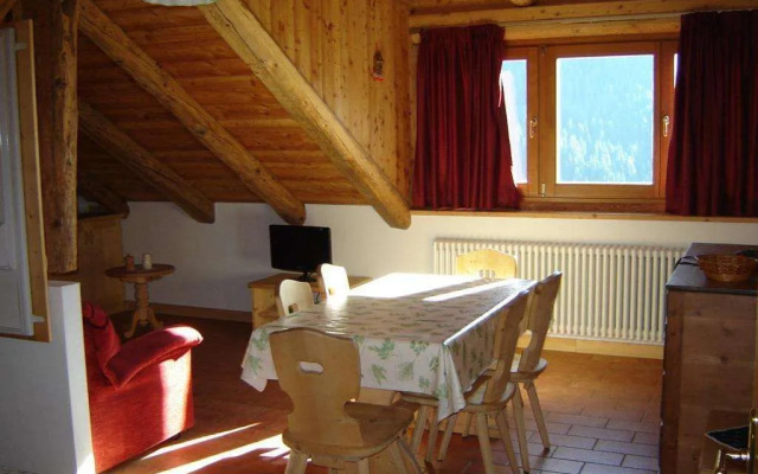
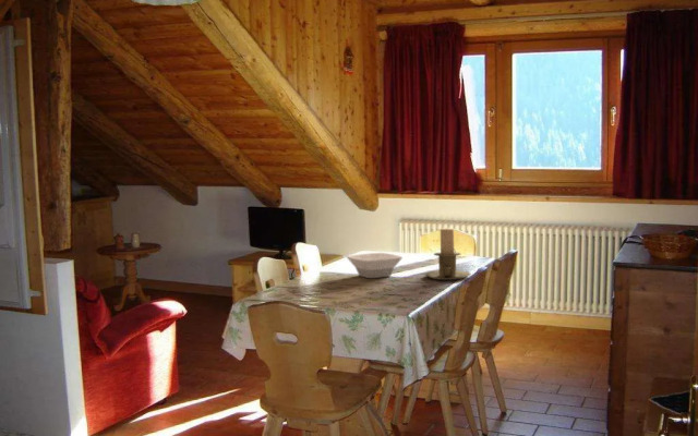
+ candle holder (447, 252)
+ bowl (374, 266)
